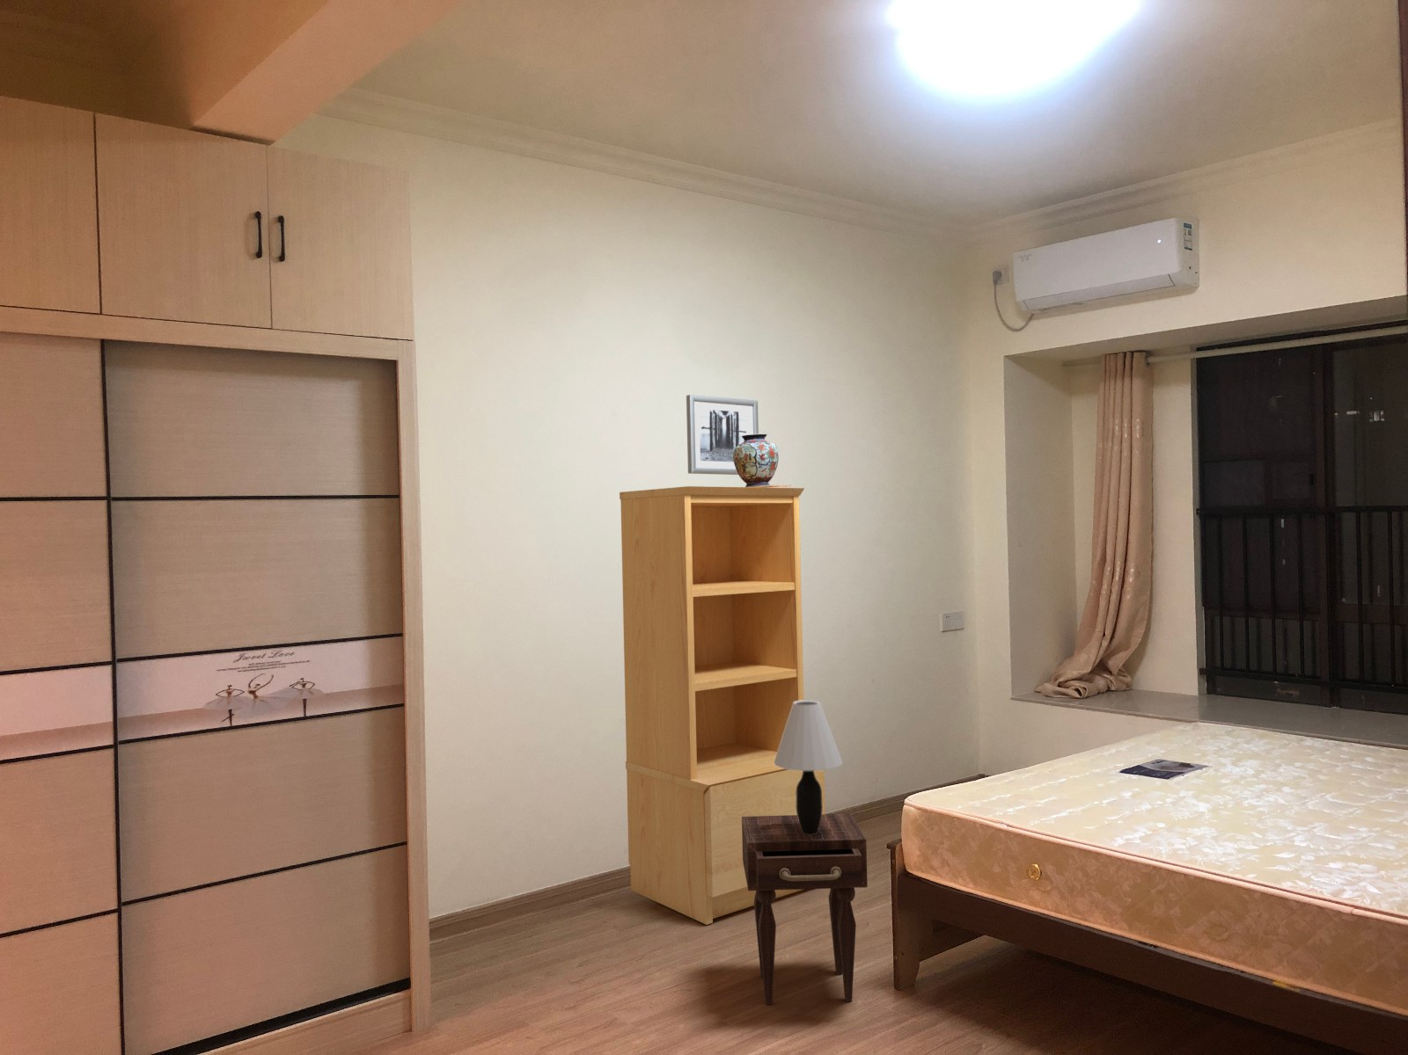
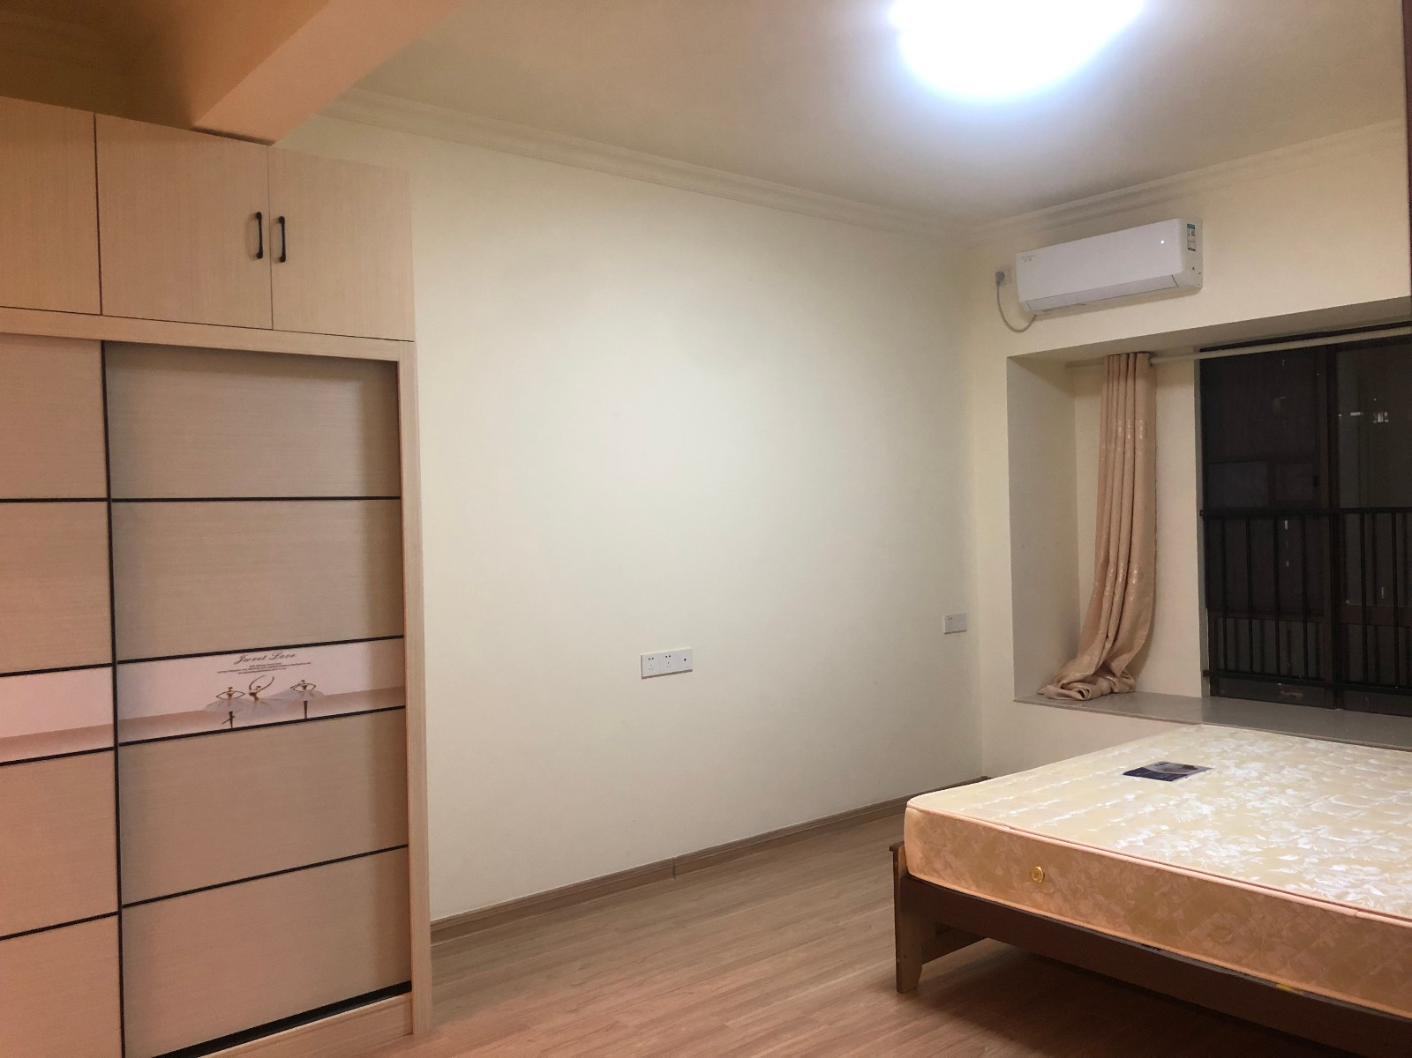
- bookcase (723, 688)
- table lamp (808, 767)
- decorative vase (753, 461)
- nightstand (830, 914)
- wall art (723, 436)
